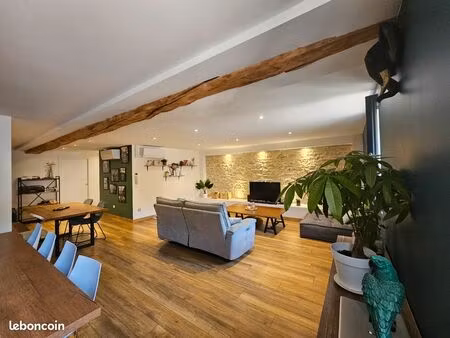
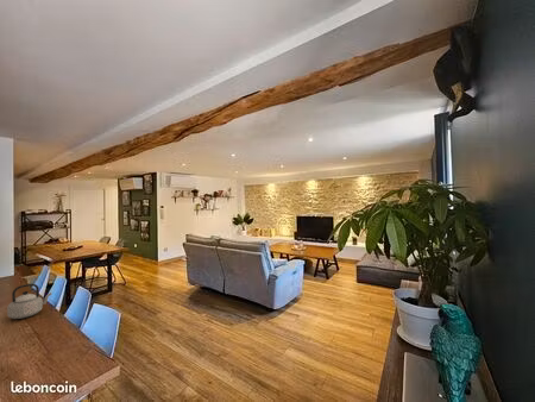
+ teapot (30, 299)
